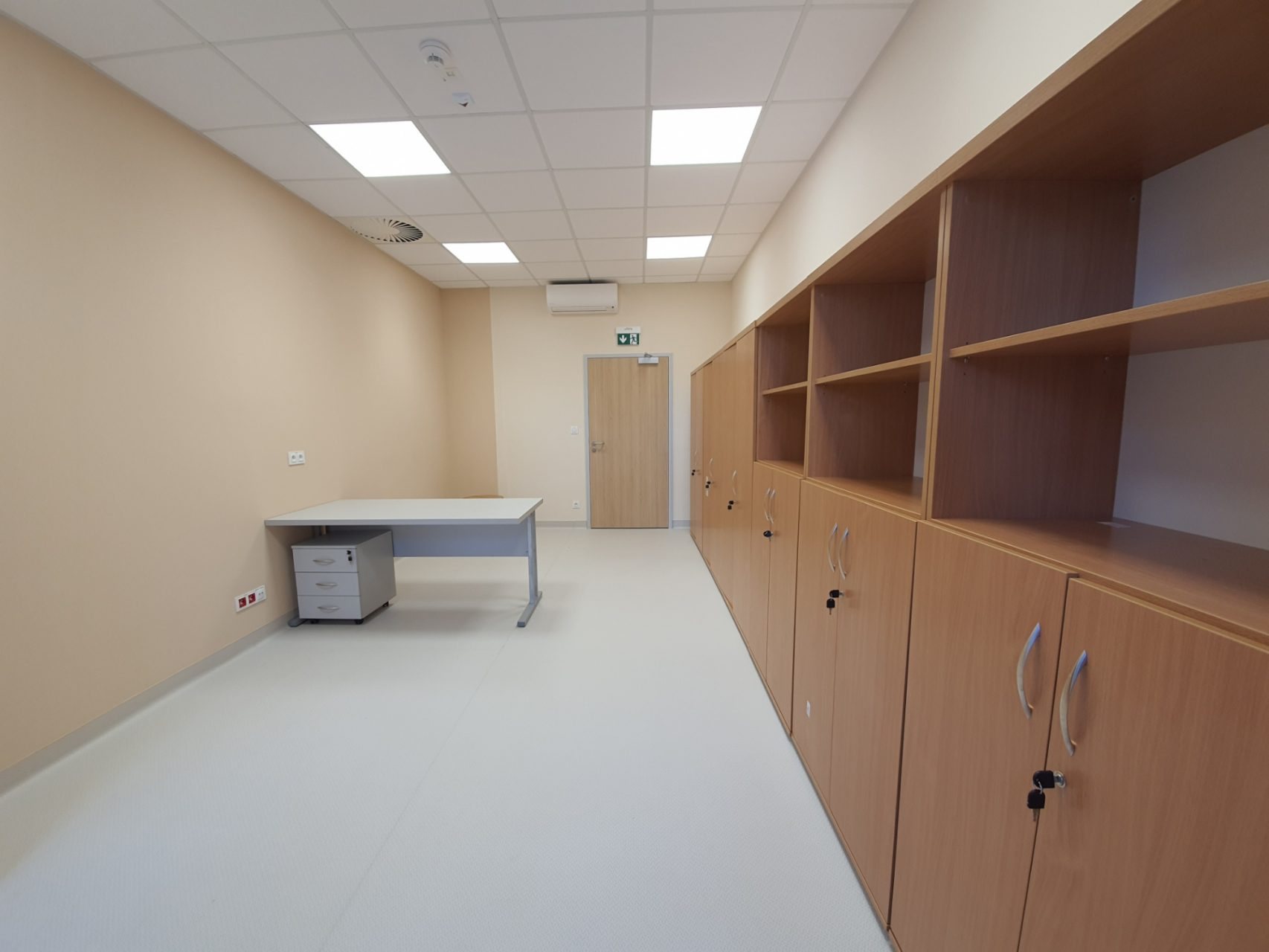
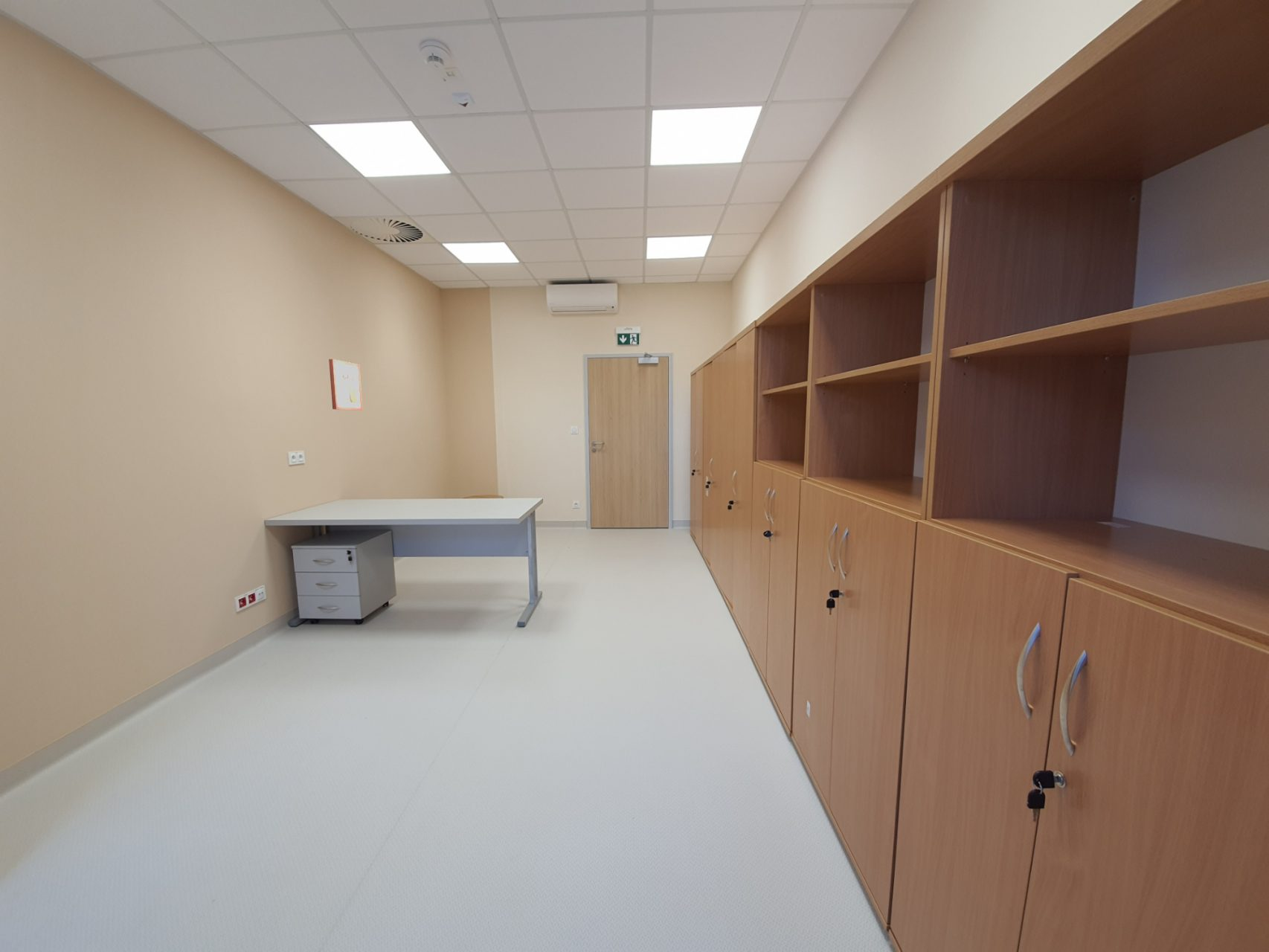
+ wall art (346, 386)
